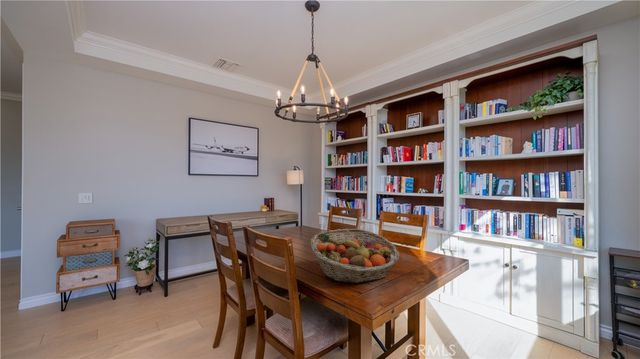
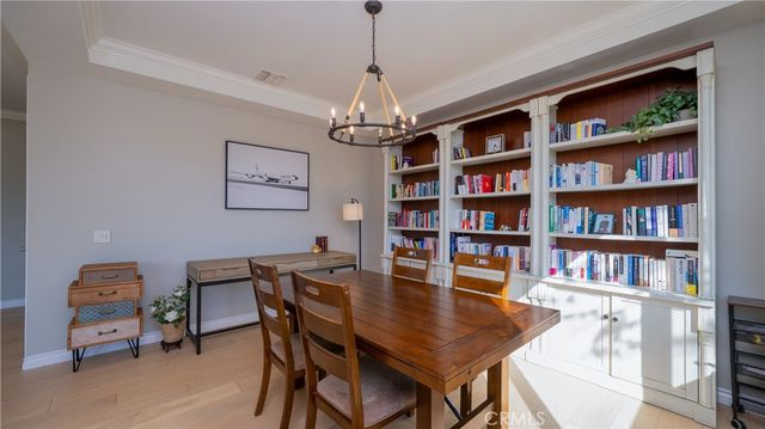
- fruit basket (354, 253)
